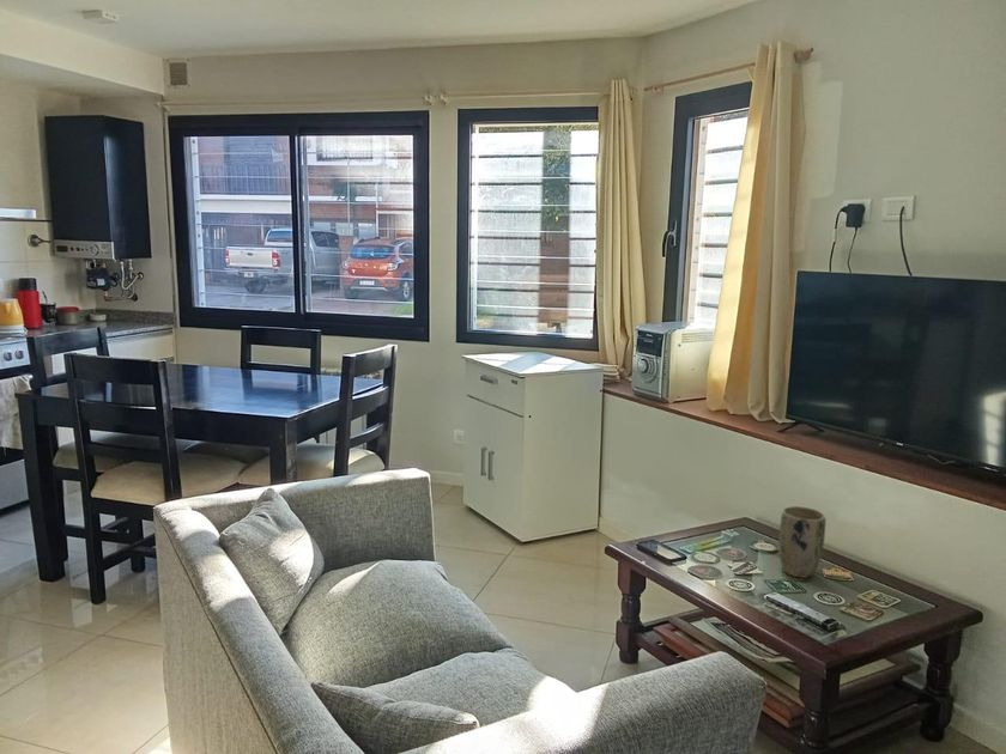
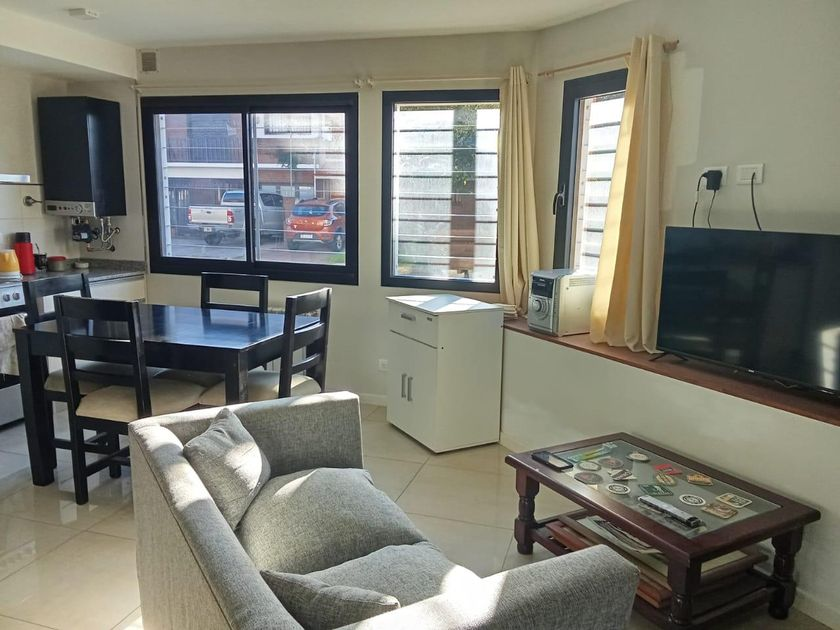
- plant pot (800, 542)
